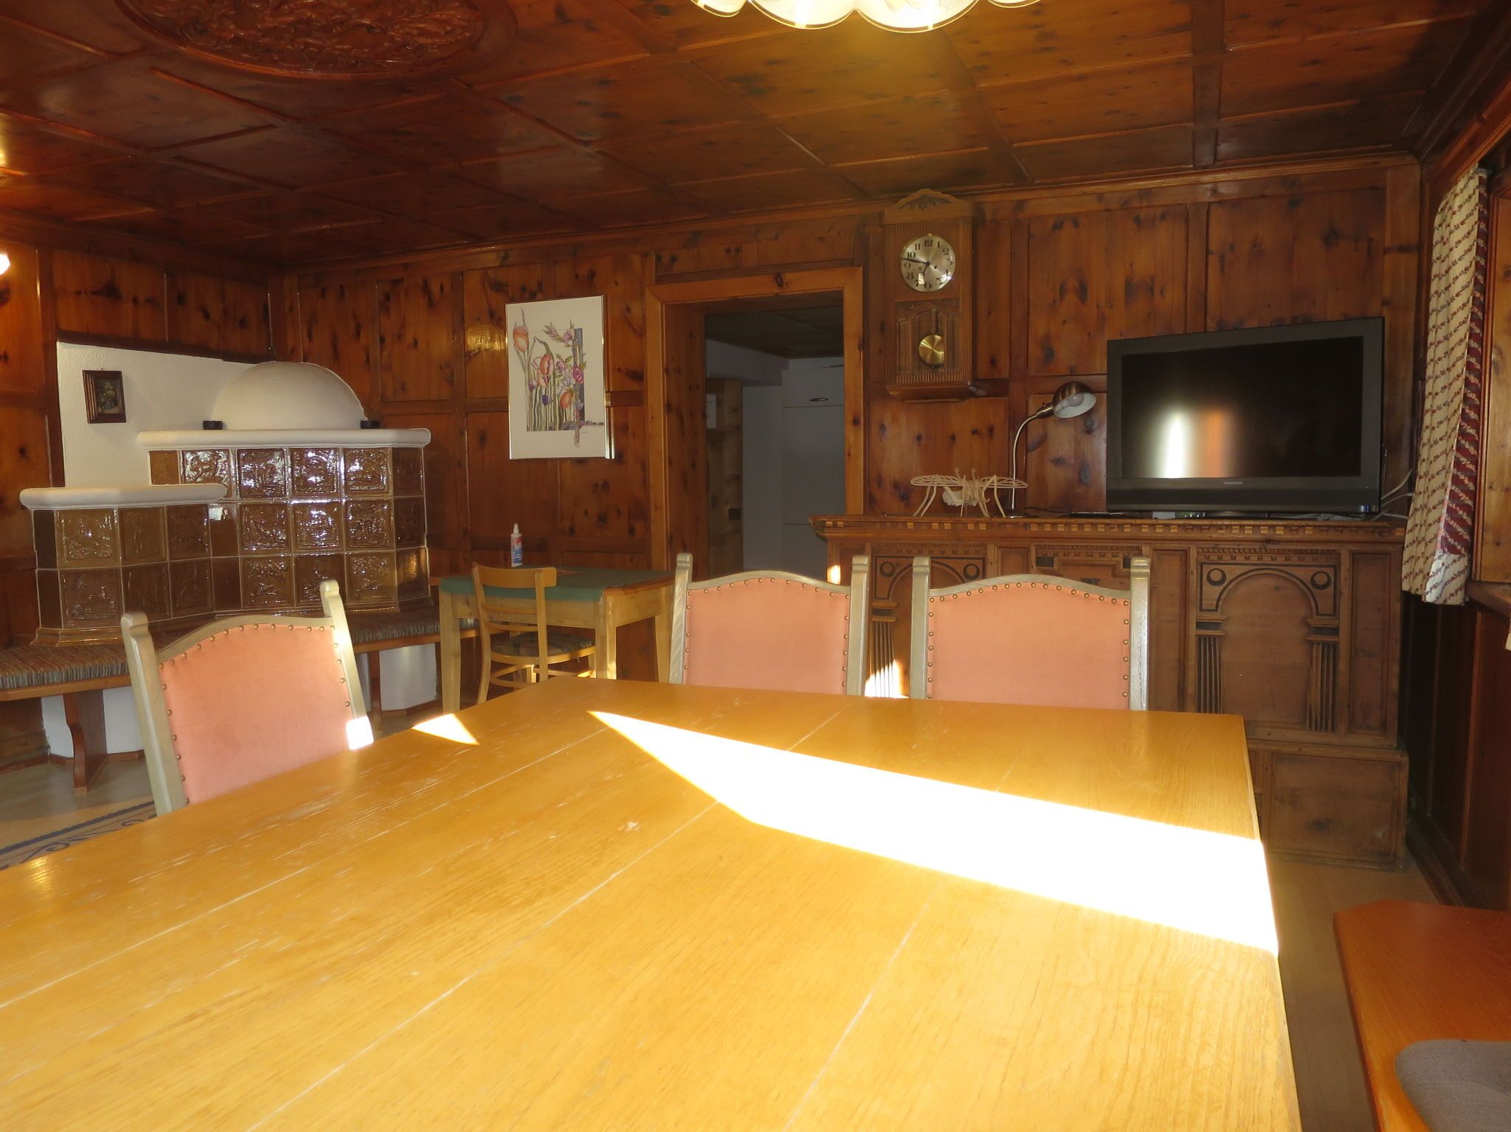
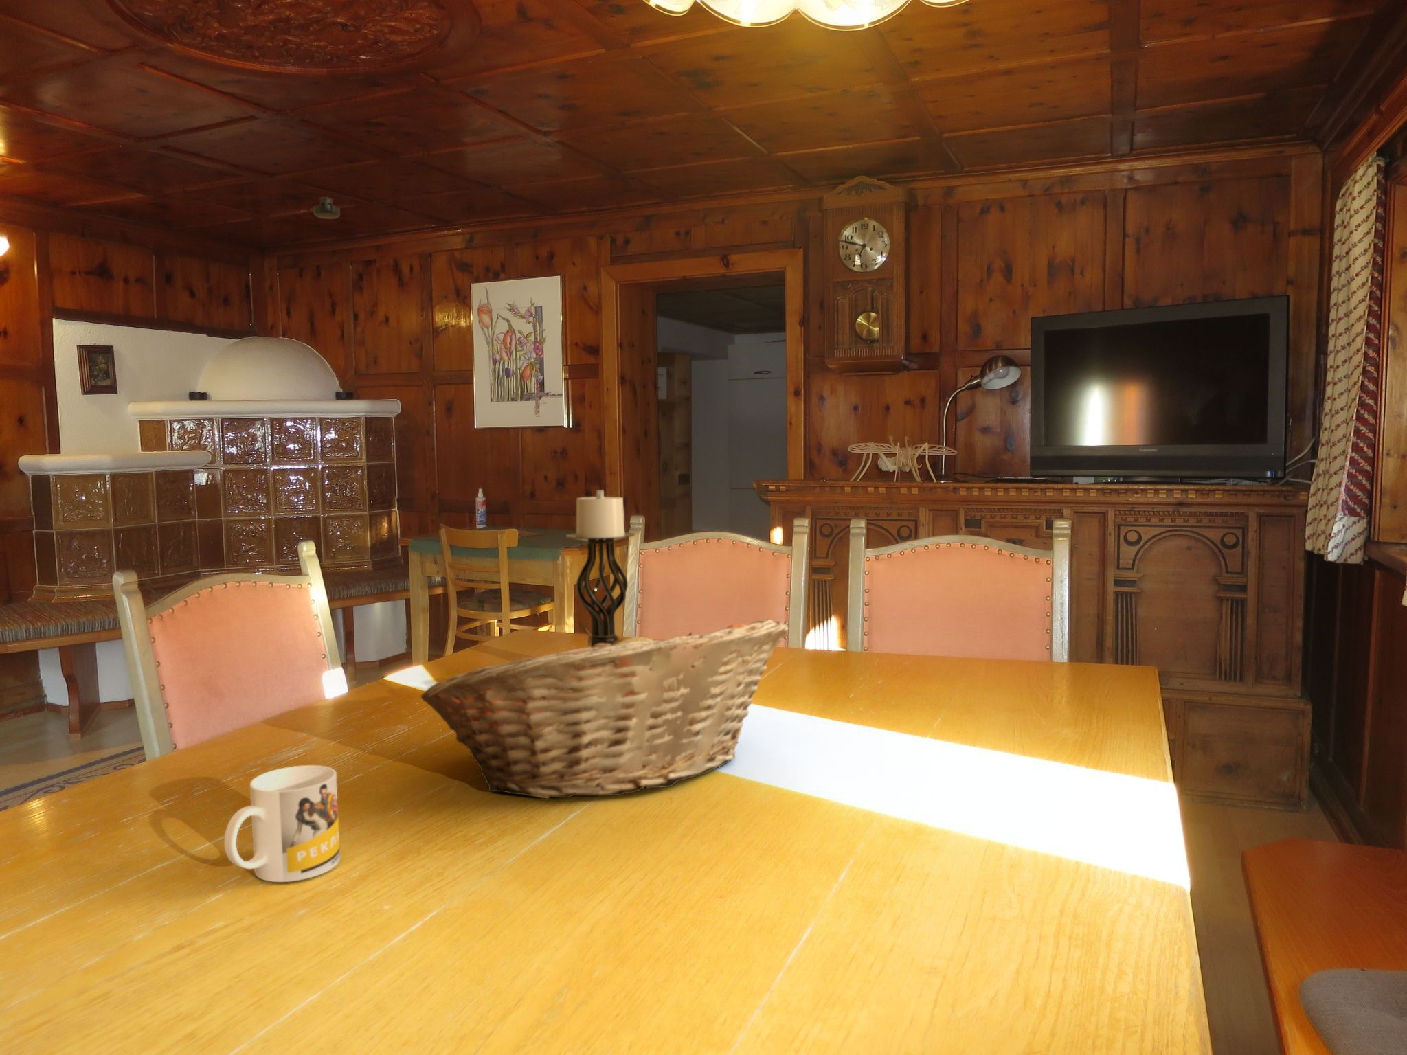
+ mug (279, 827)
+ fruit basket (614, 692)
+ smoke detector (327, 207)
+ candle holder (602, 584)
